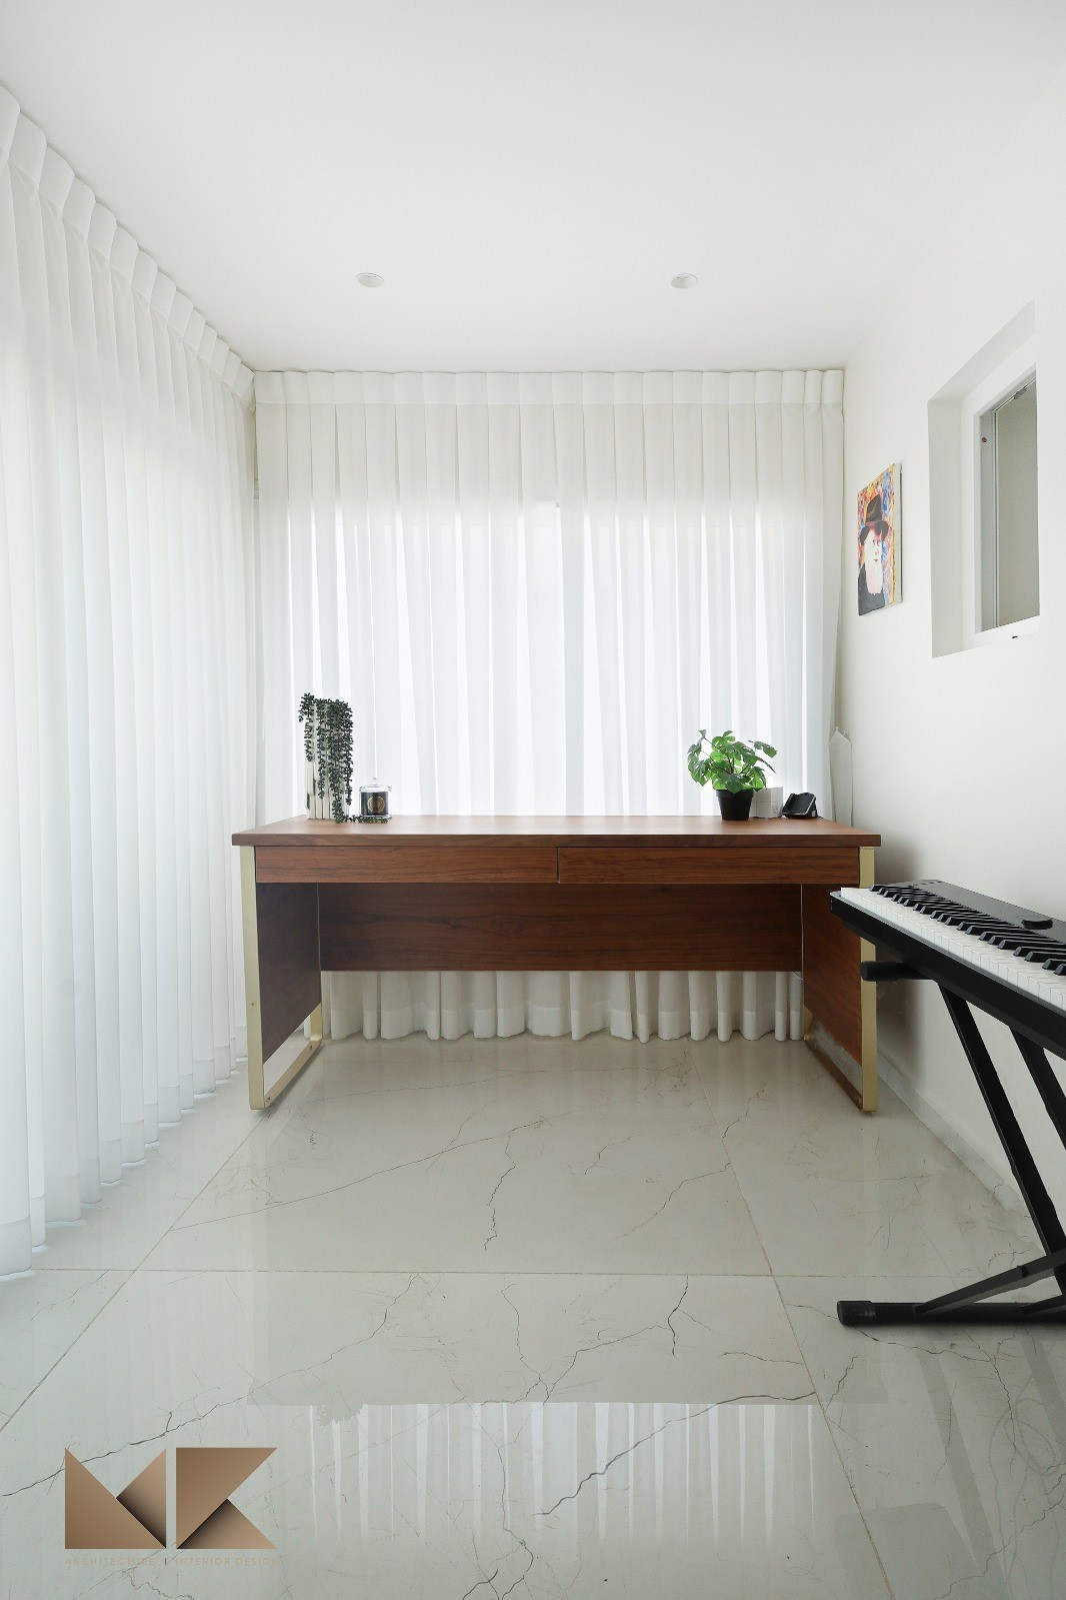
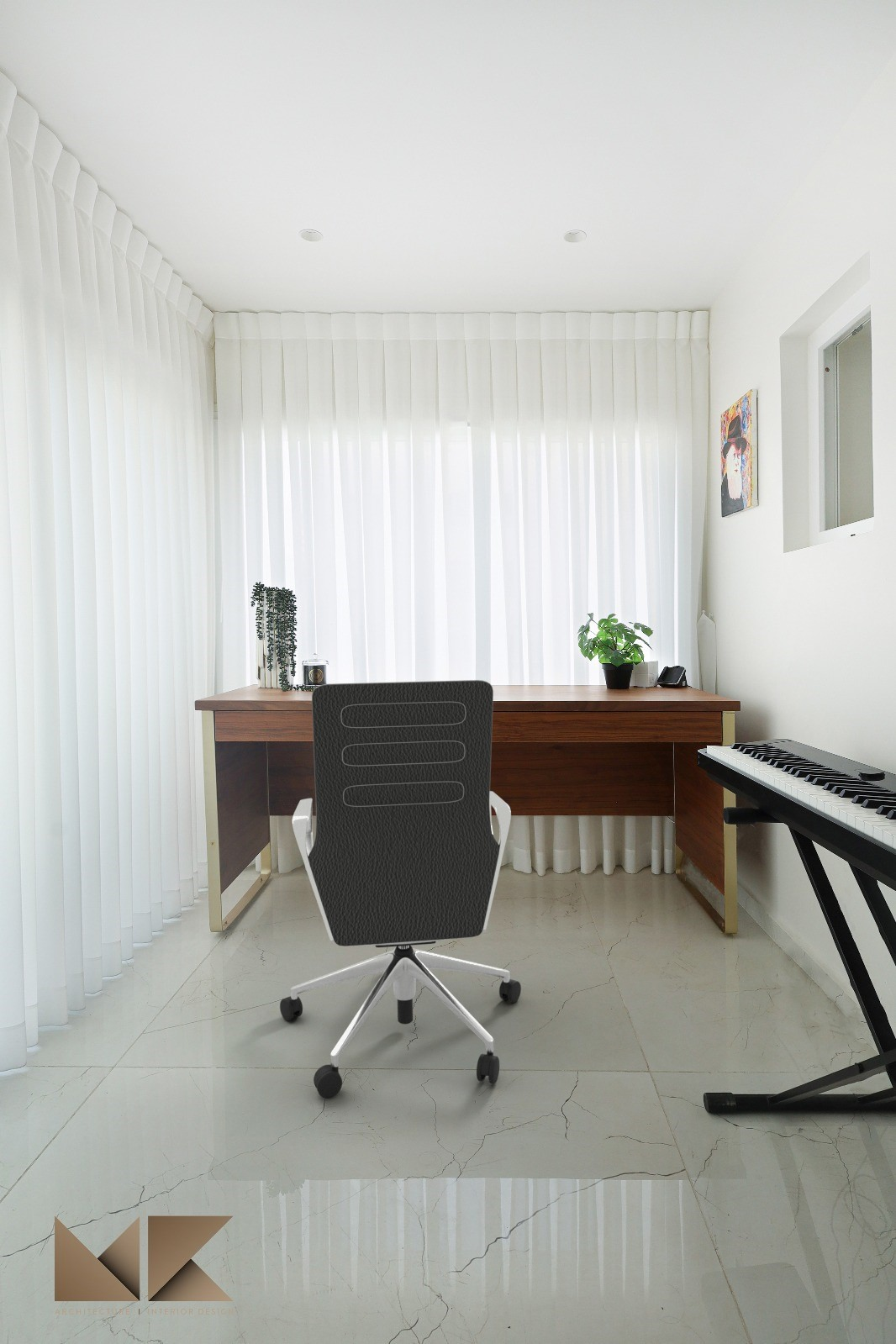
+ office chair (402, 851)
